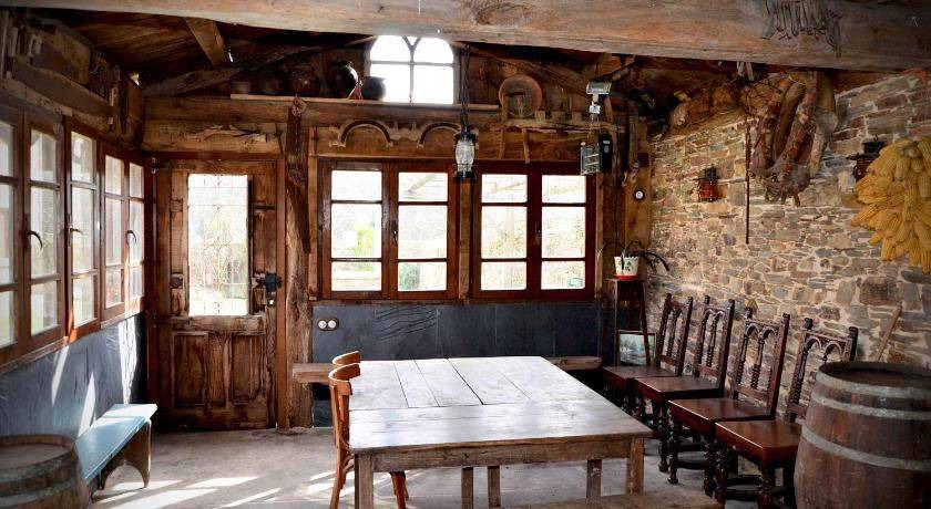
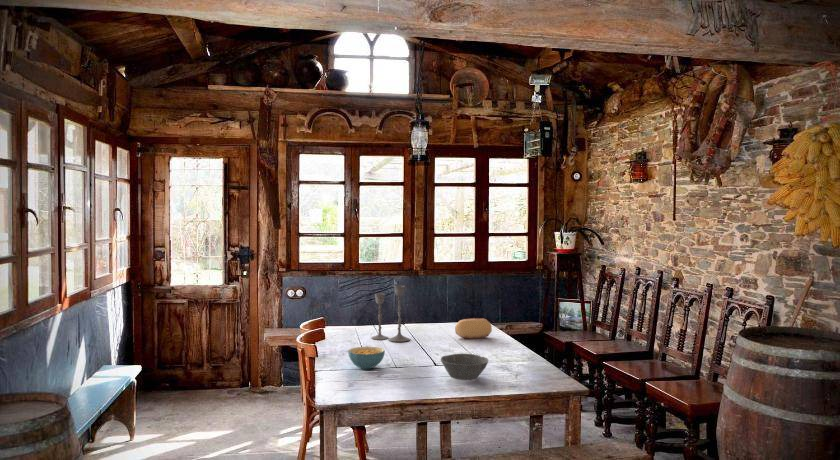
+ candlestick (398, 312)
+ bowl (464, 368)
+ cereal bowl (366, 359)
+ bread loaf (473, 328)
